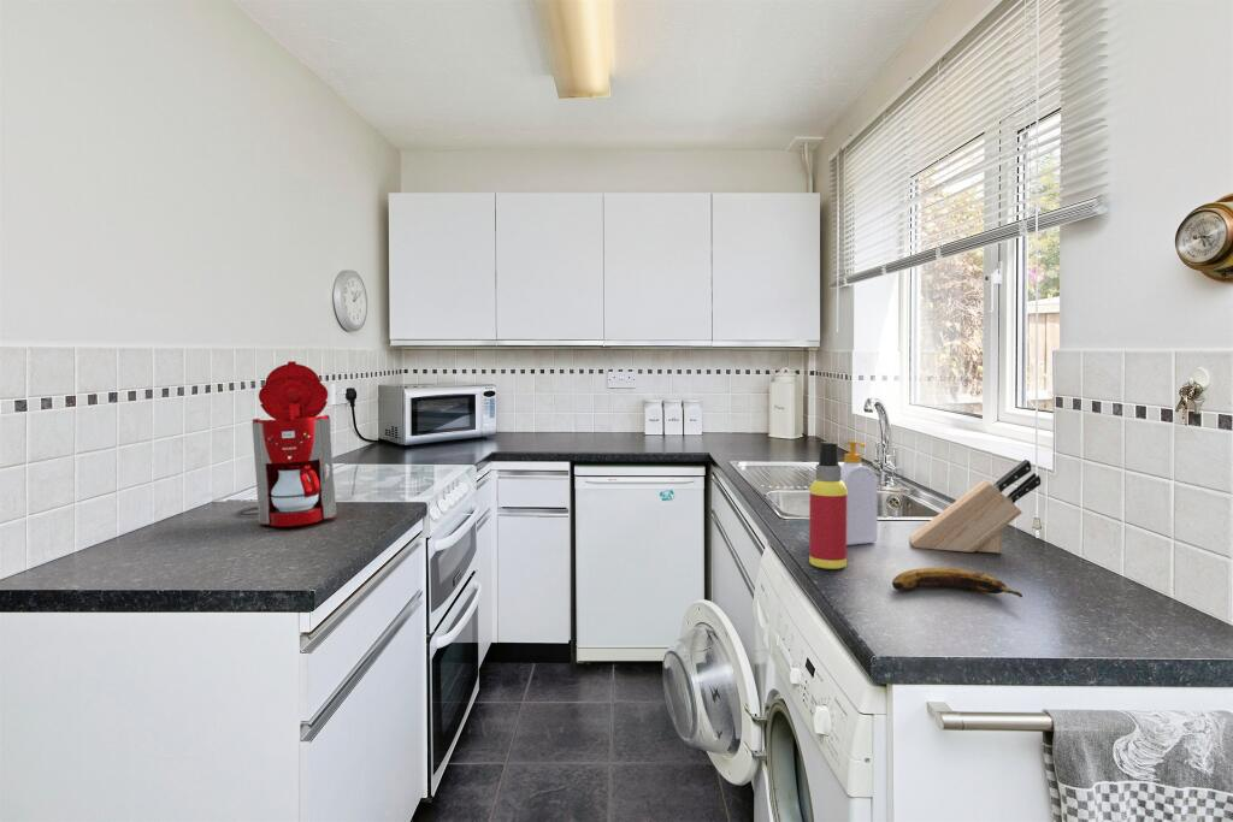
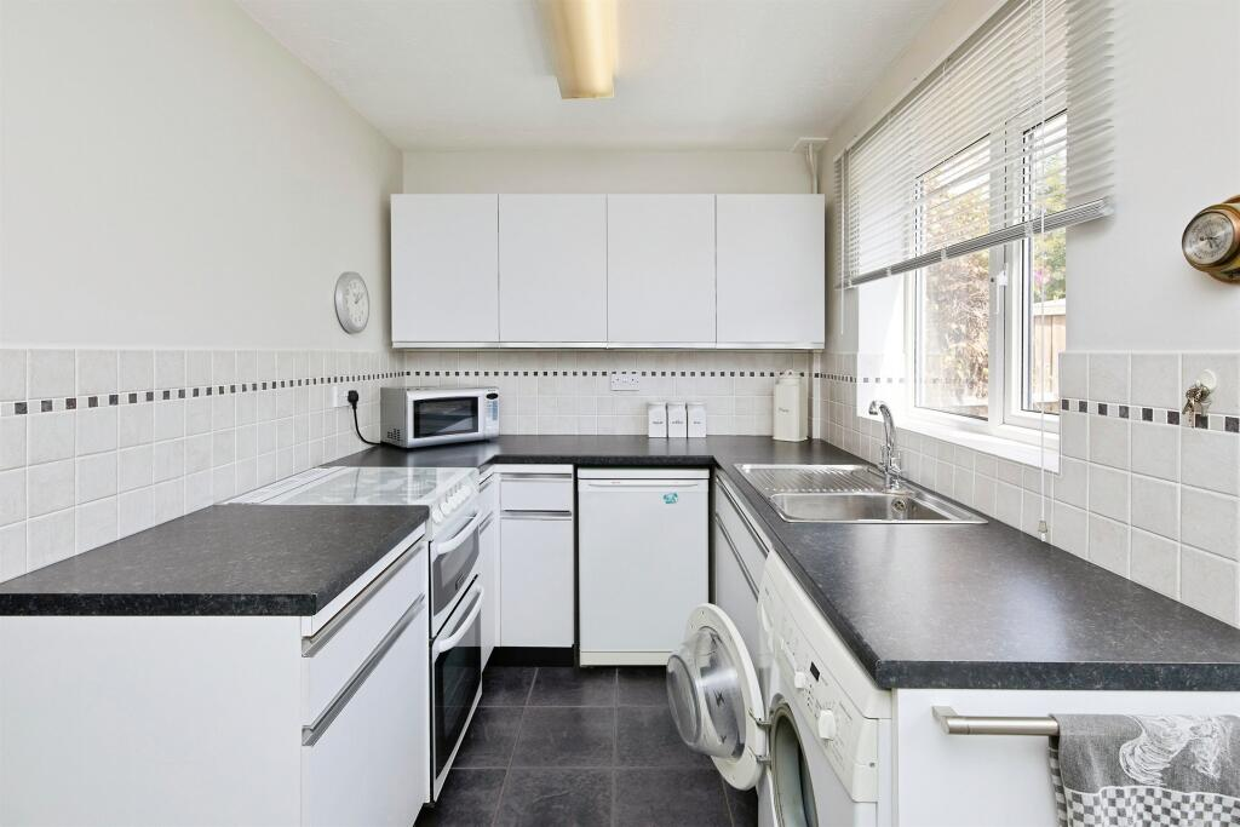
- coffee maker (285, 438)
- knife block (973, 503)
- banana (949, 583)
- spray bottle (827, 503)
- soap bottle (853, 491)
